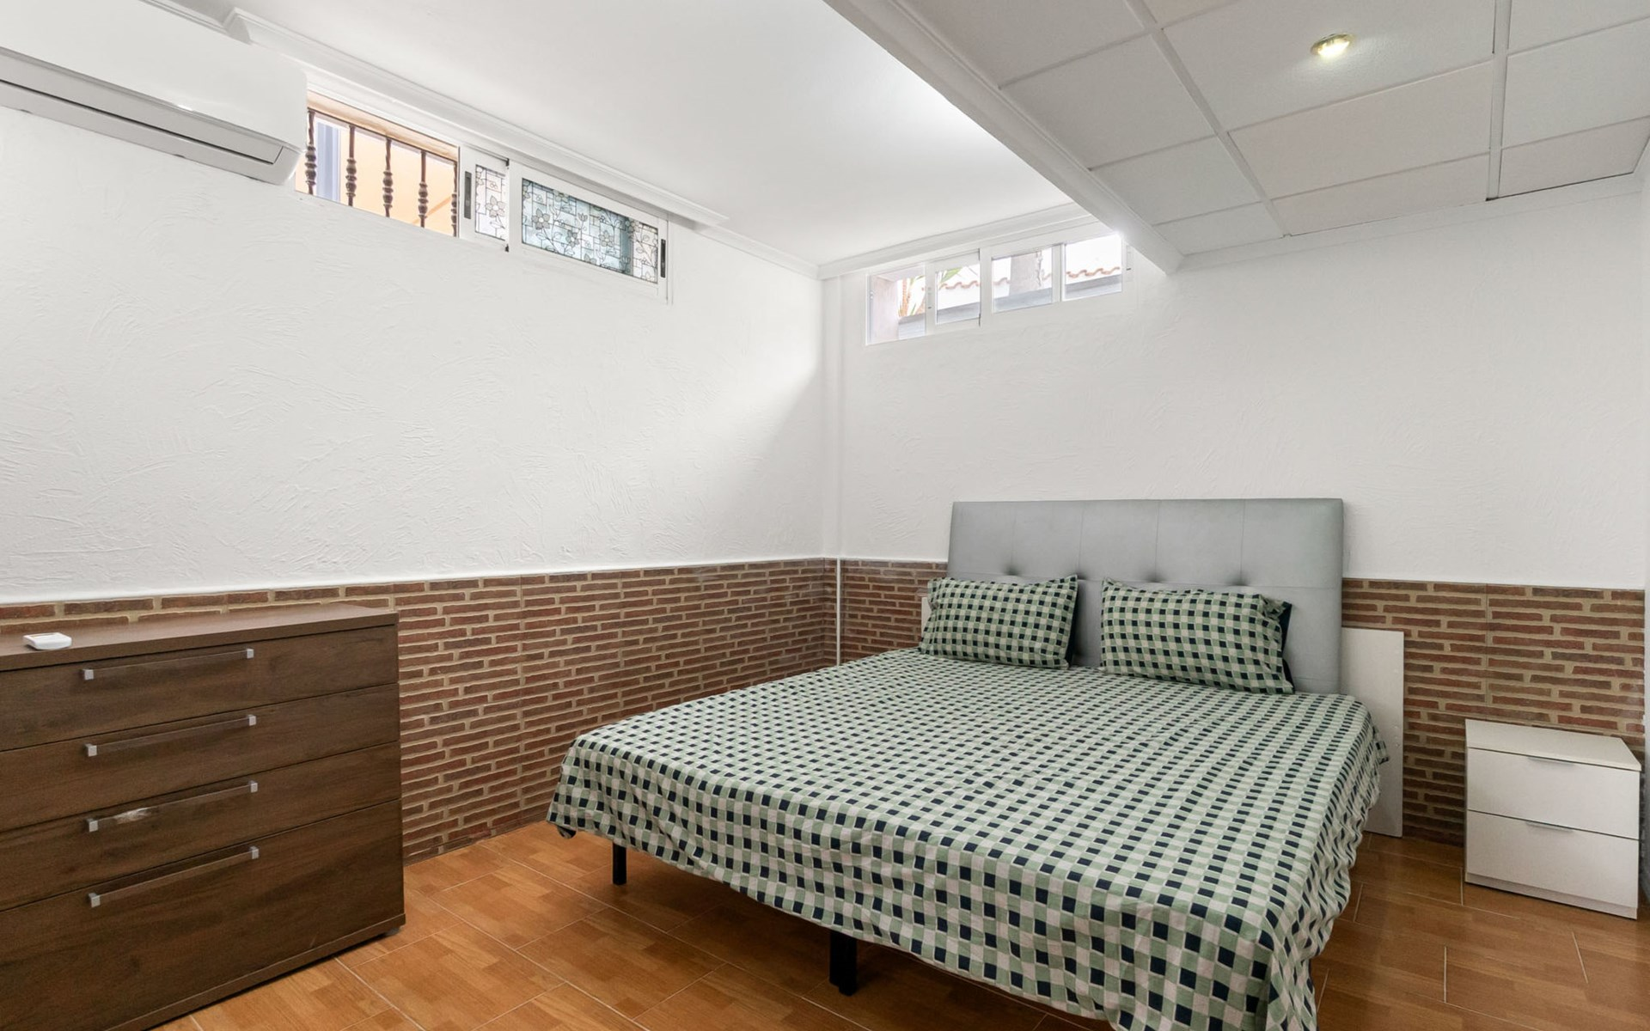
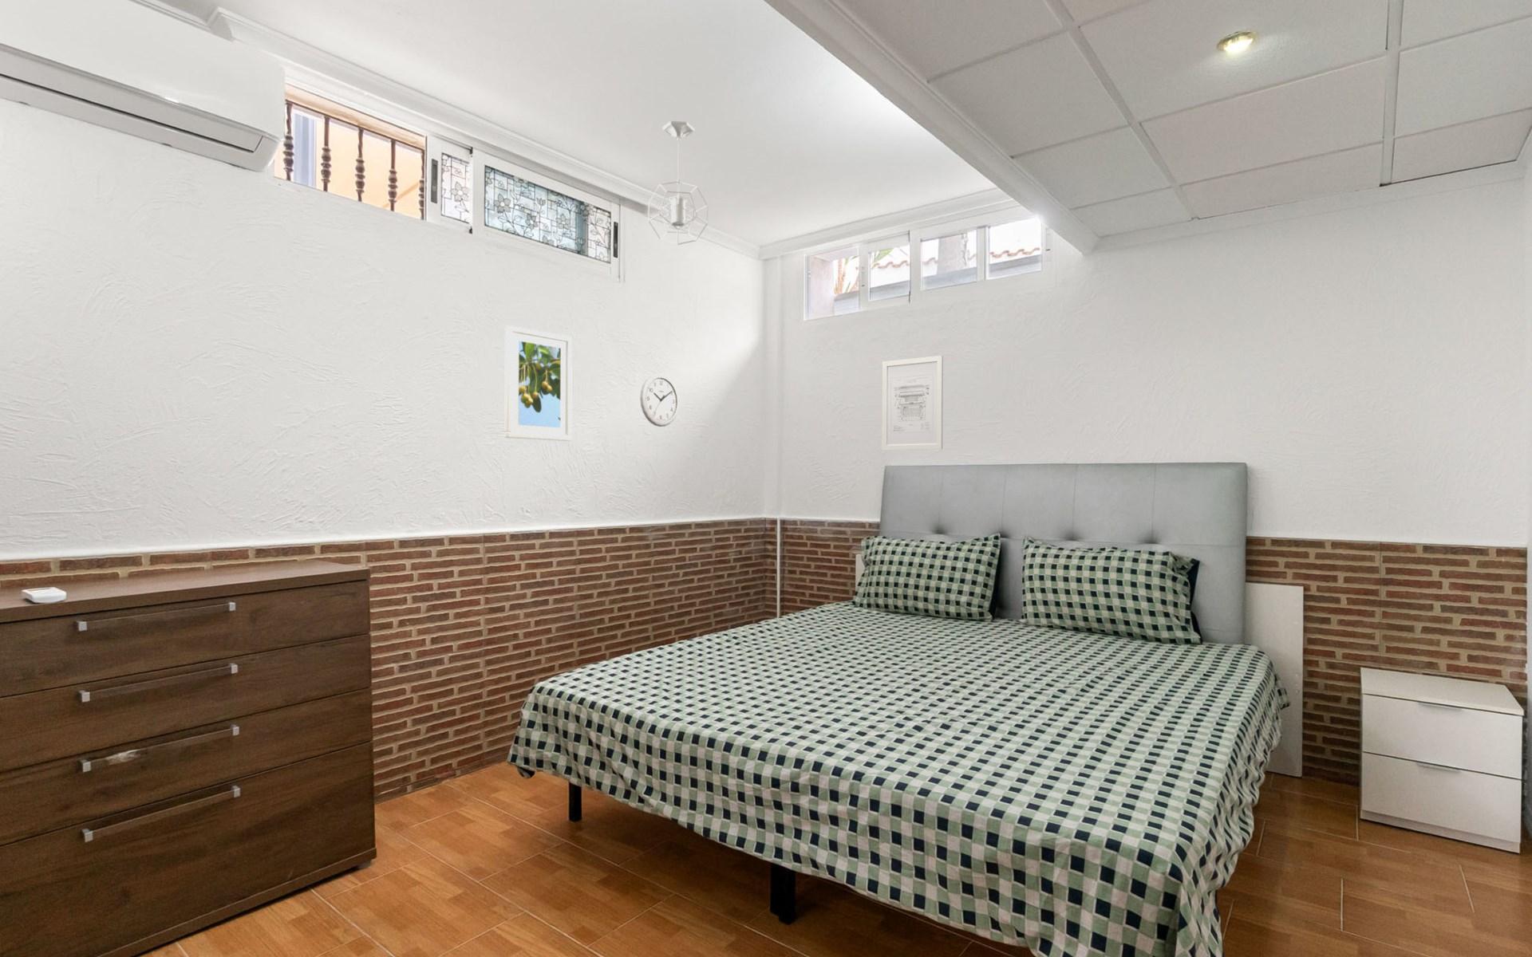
+ pendant light (678, 186)
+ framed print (539, 385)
+ wall clock (661, 399)
+ wall art (911, 404)
